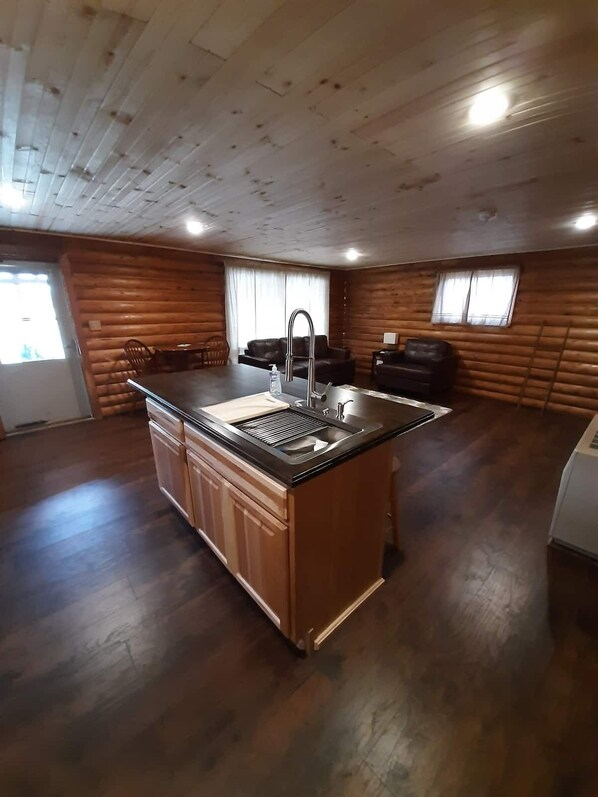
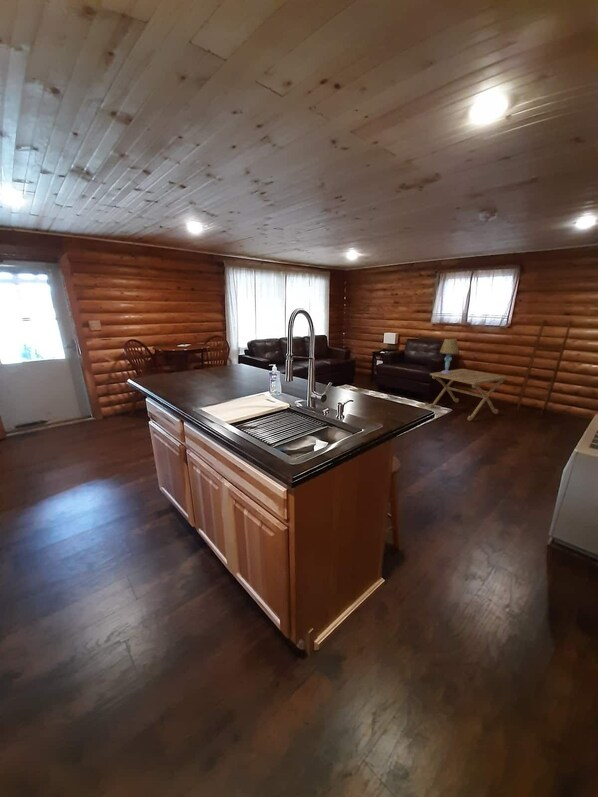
+ side table (465, 393)
+ table lamp (448, 356)
